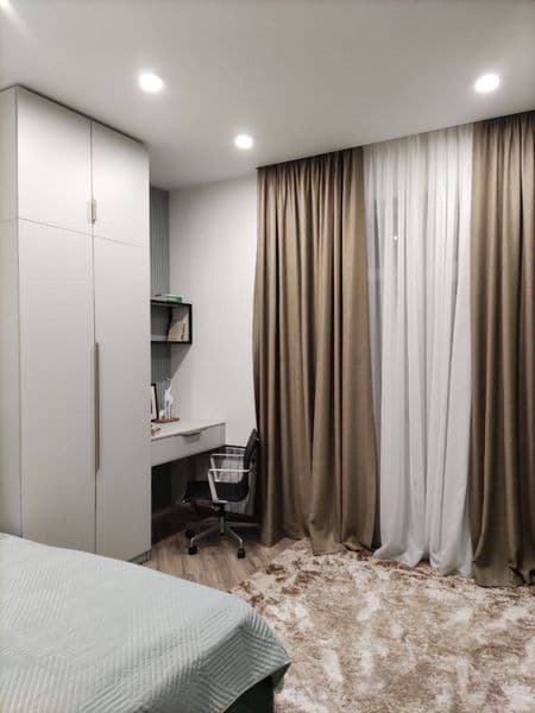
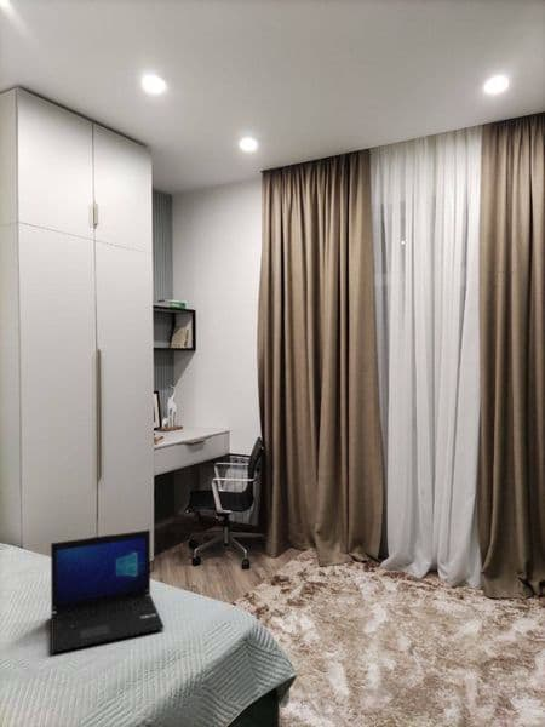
+ laptop (105, 584)
